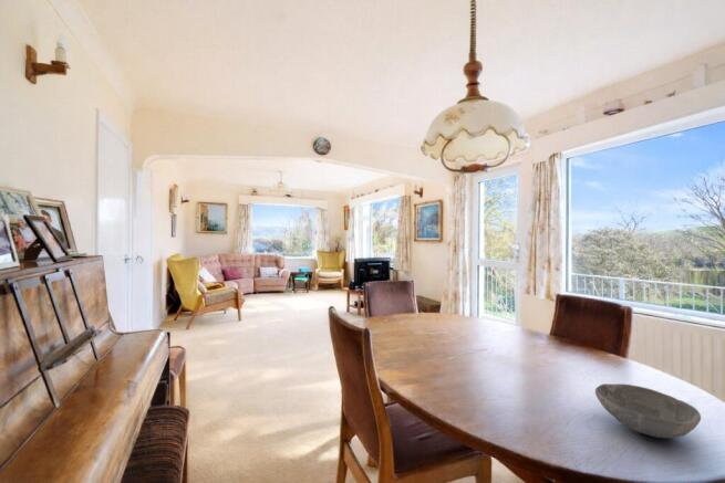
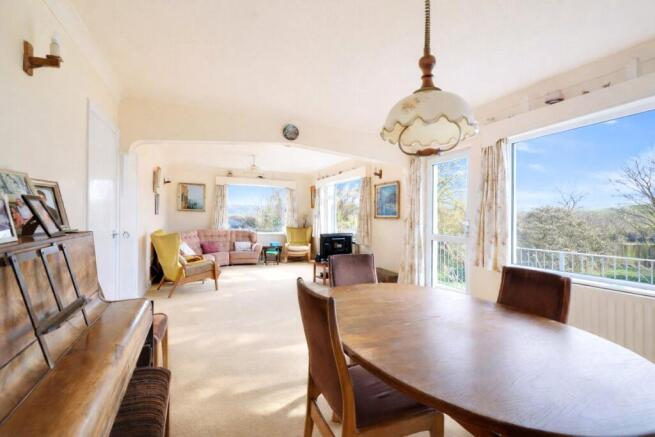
- bowl (644, 413)
